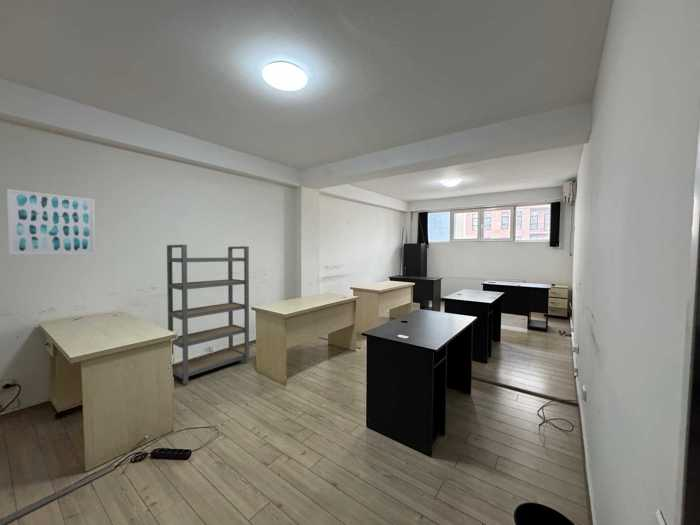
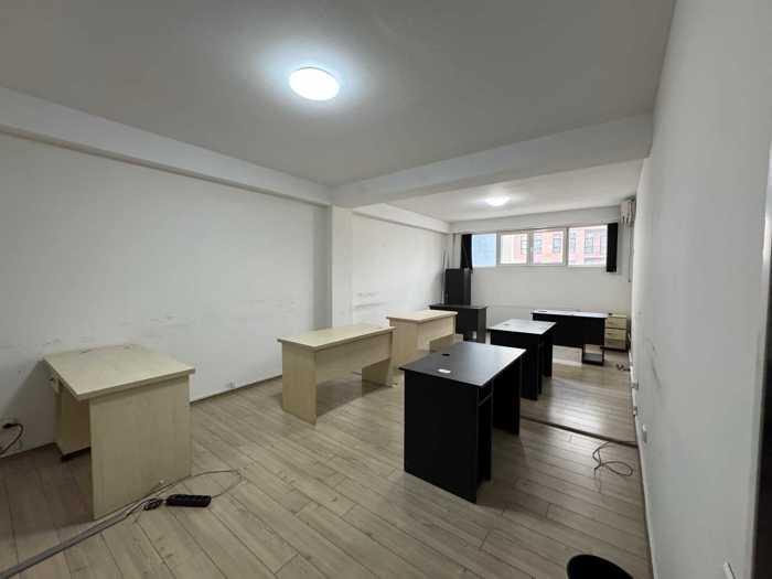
- shelving unit (210, 307)
- wall art (55, 224)
